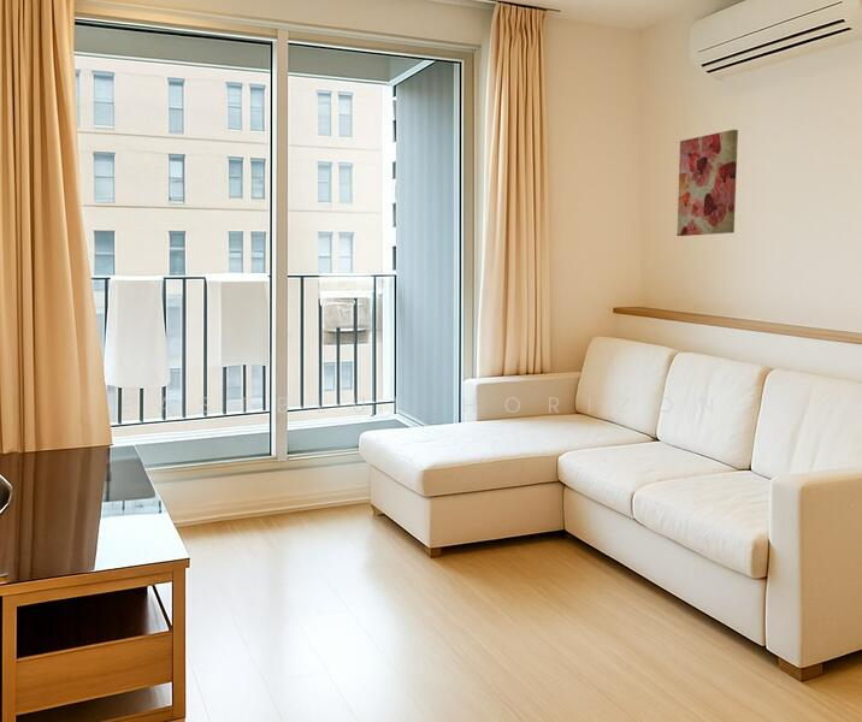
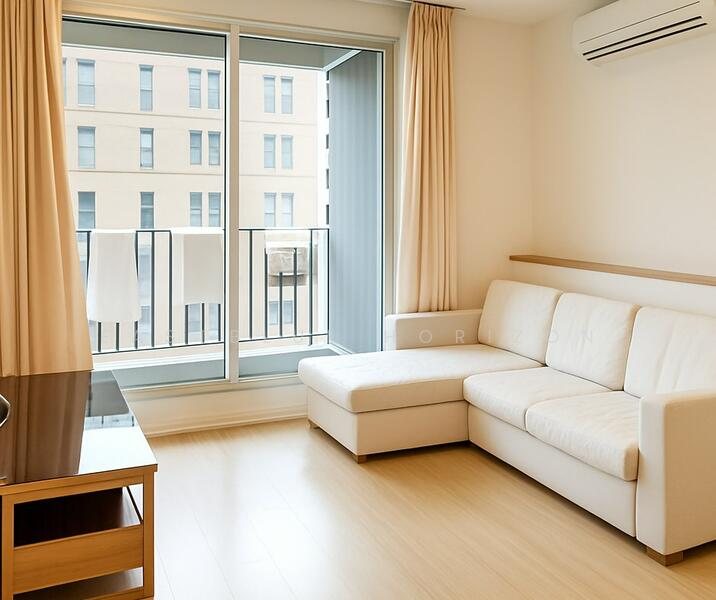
- wall art (705, 185)
